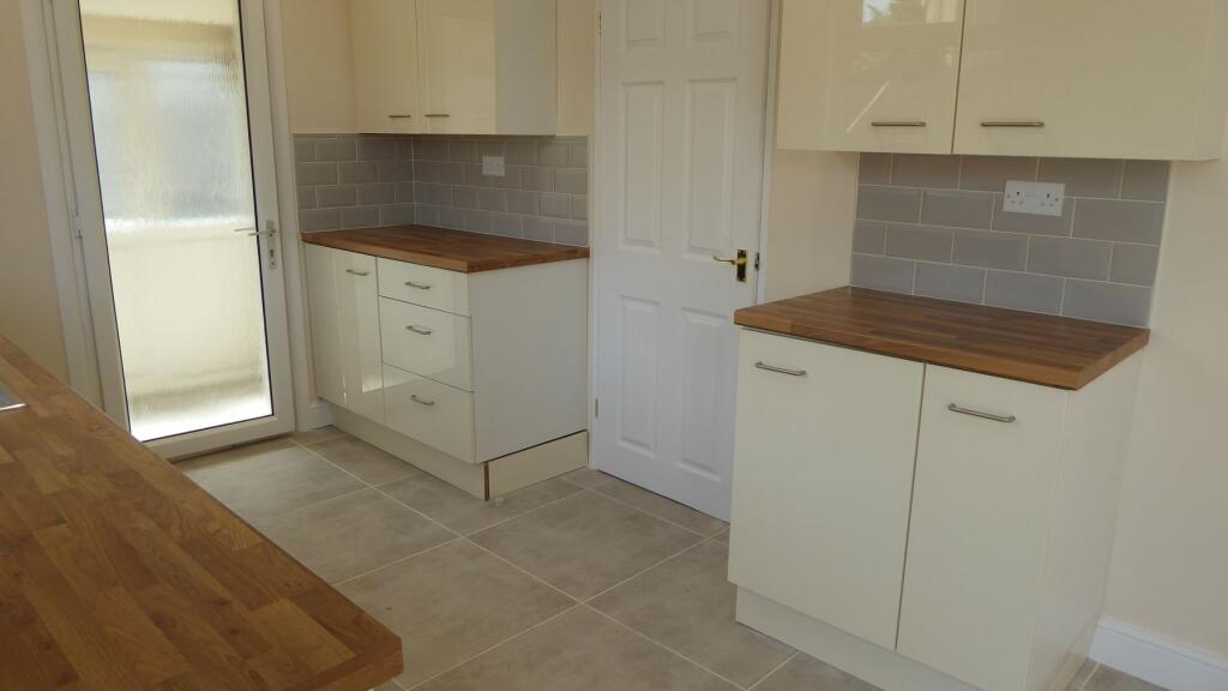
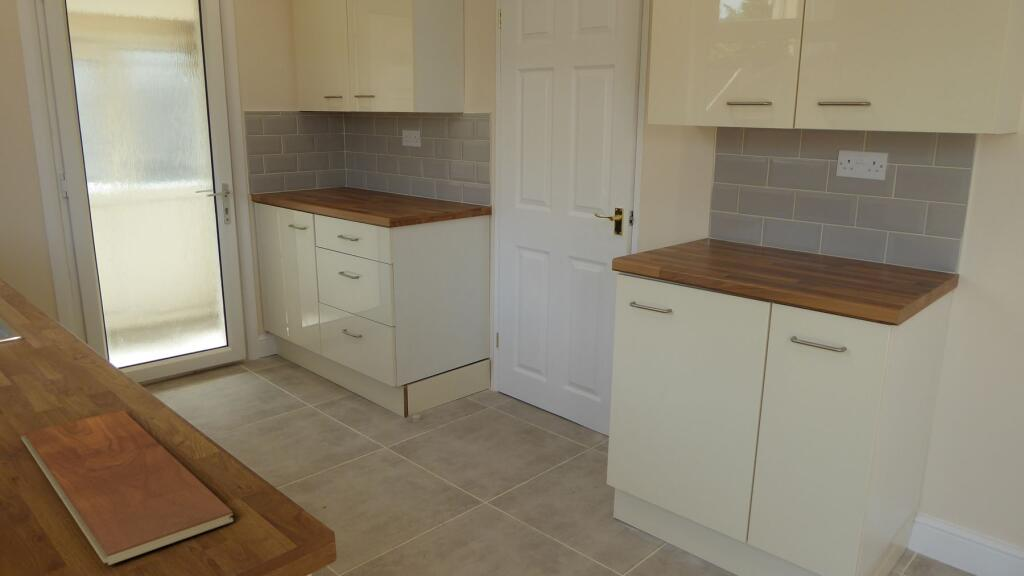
+ chopping board (115, 472)
